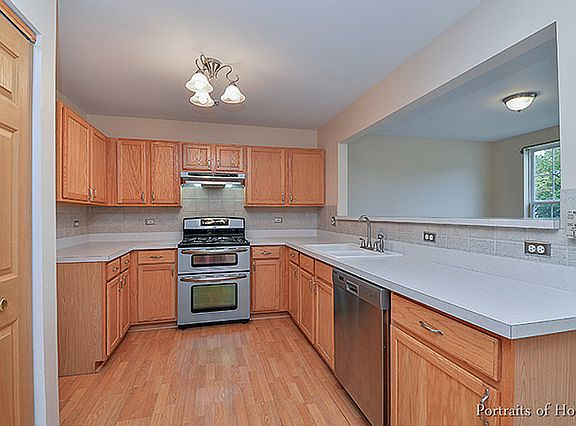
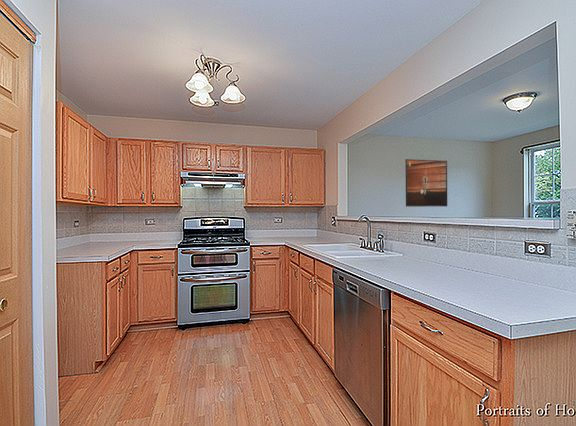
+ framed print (426, 183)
